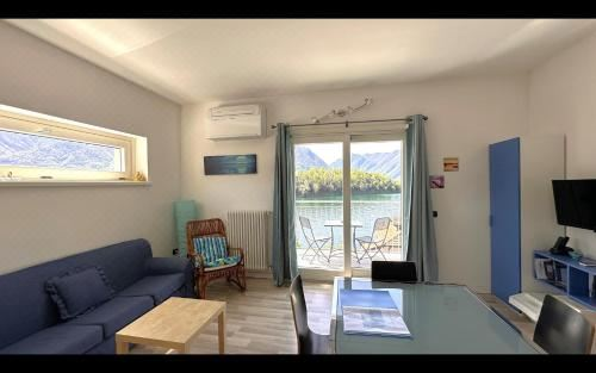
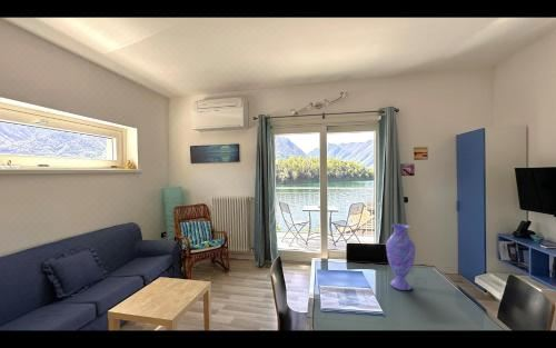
+ vase (400, 256)
